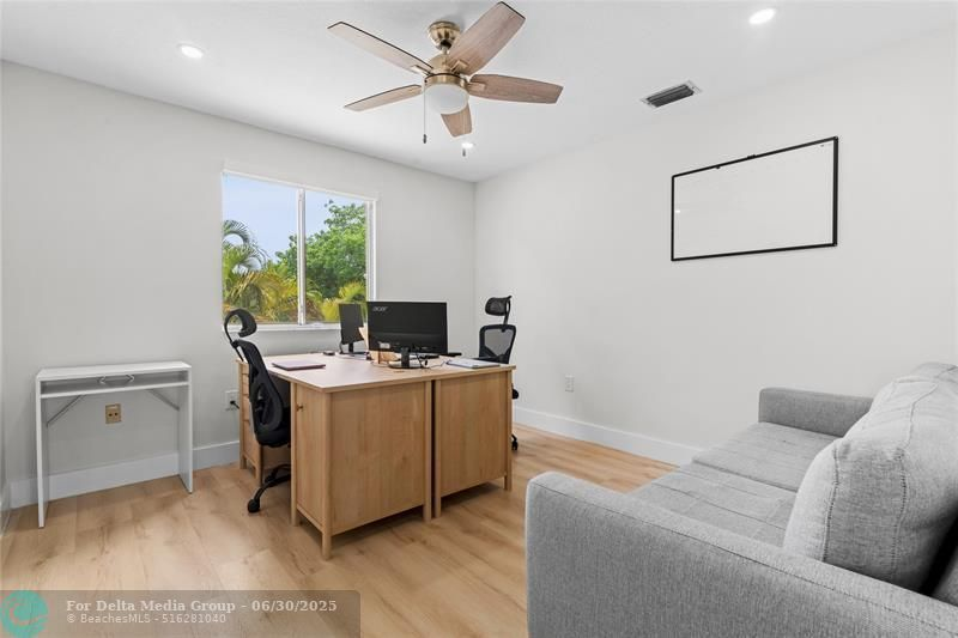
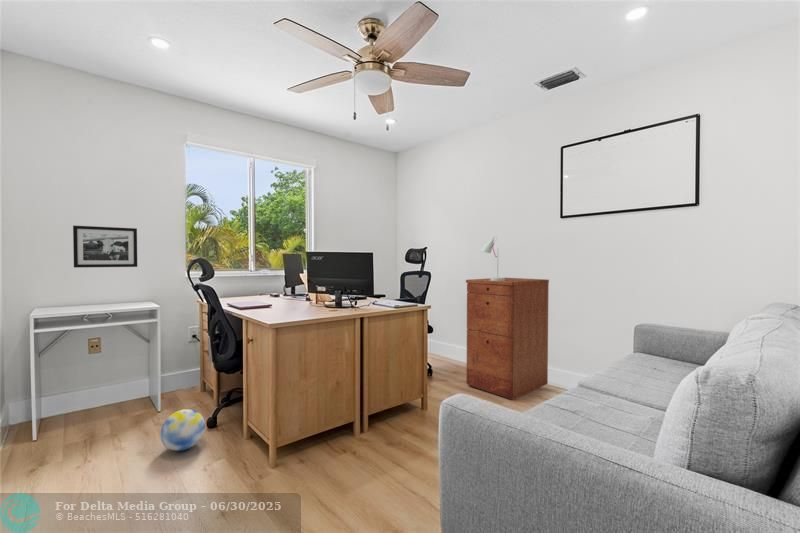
+ table lamp (495, 256)
+ ball (183, 429)
+ picture frame (106, 247)
+ filing cabinet (507, 332)
